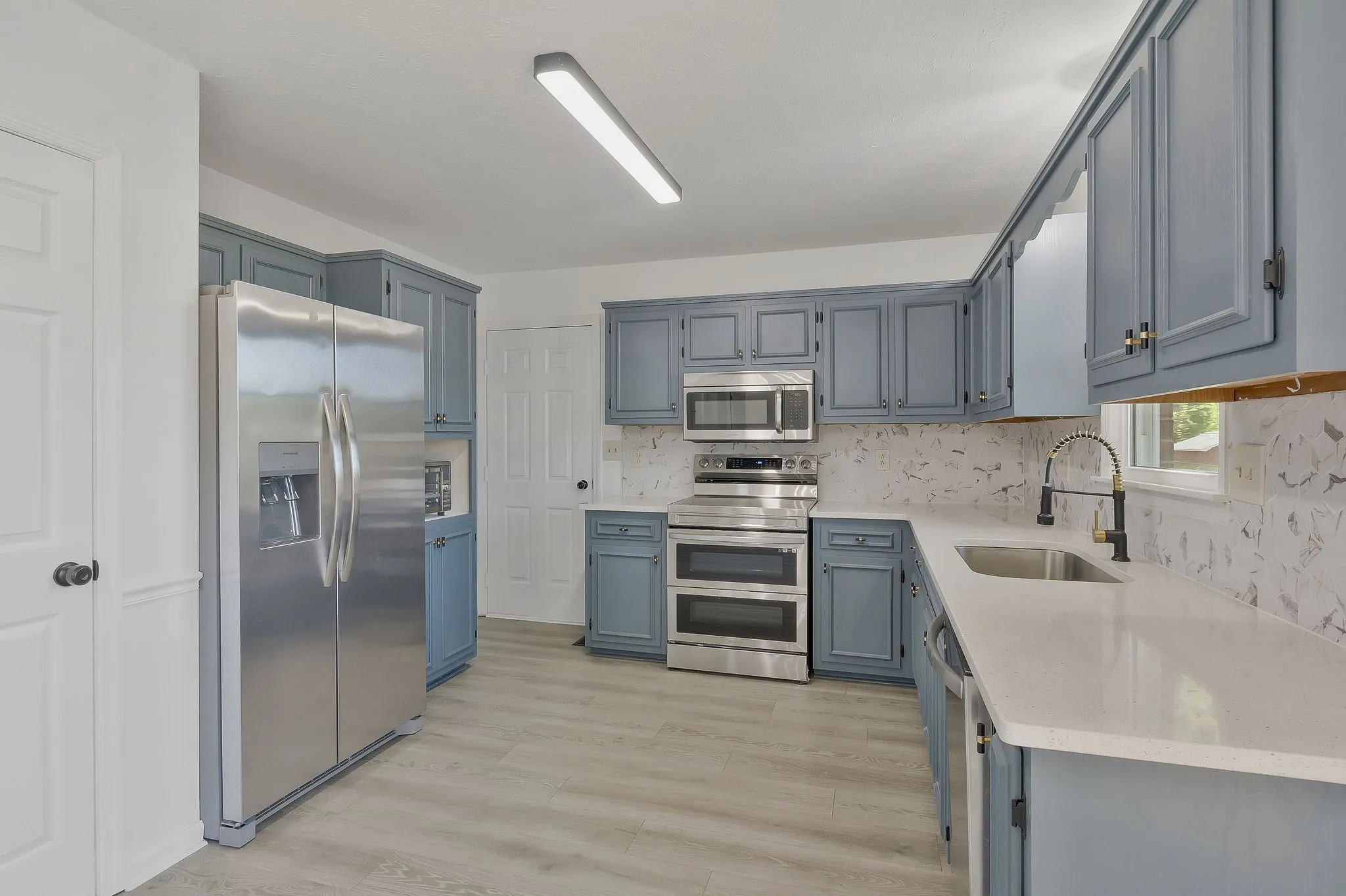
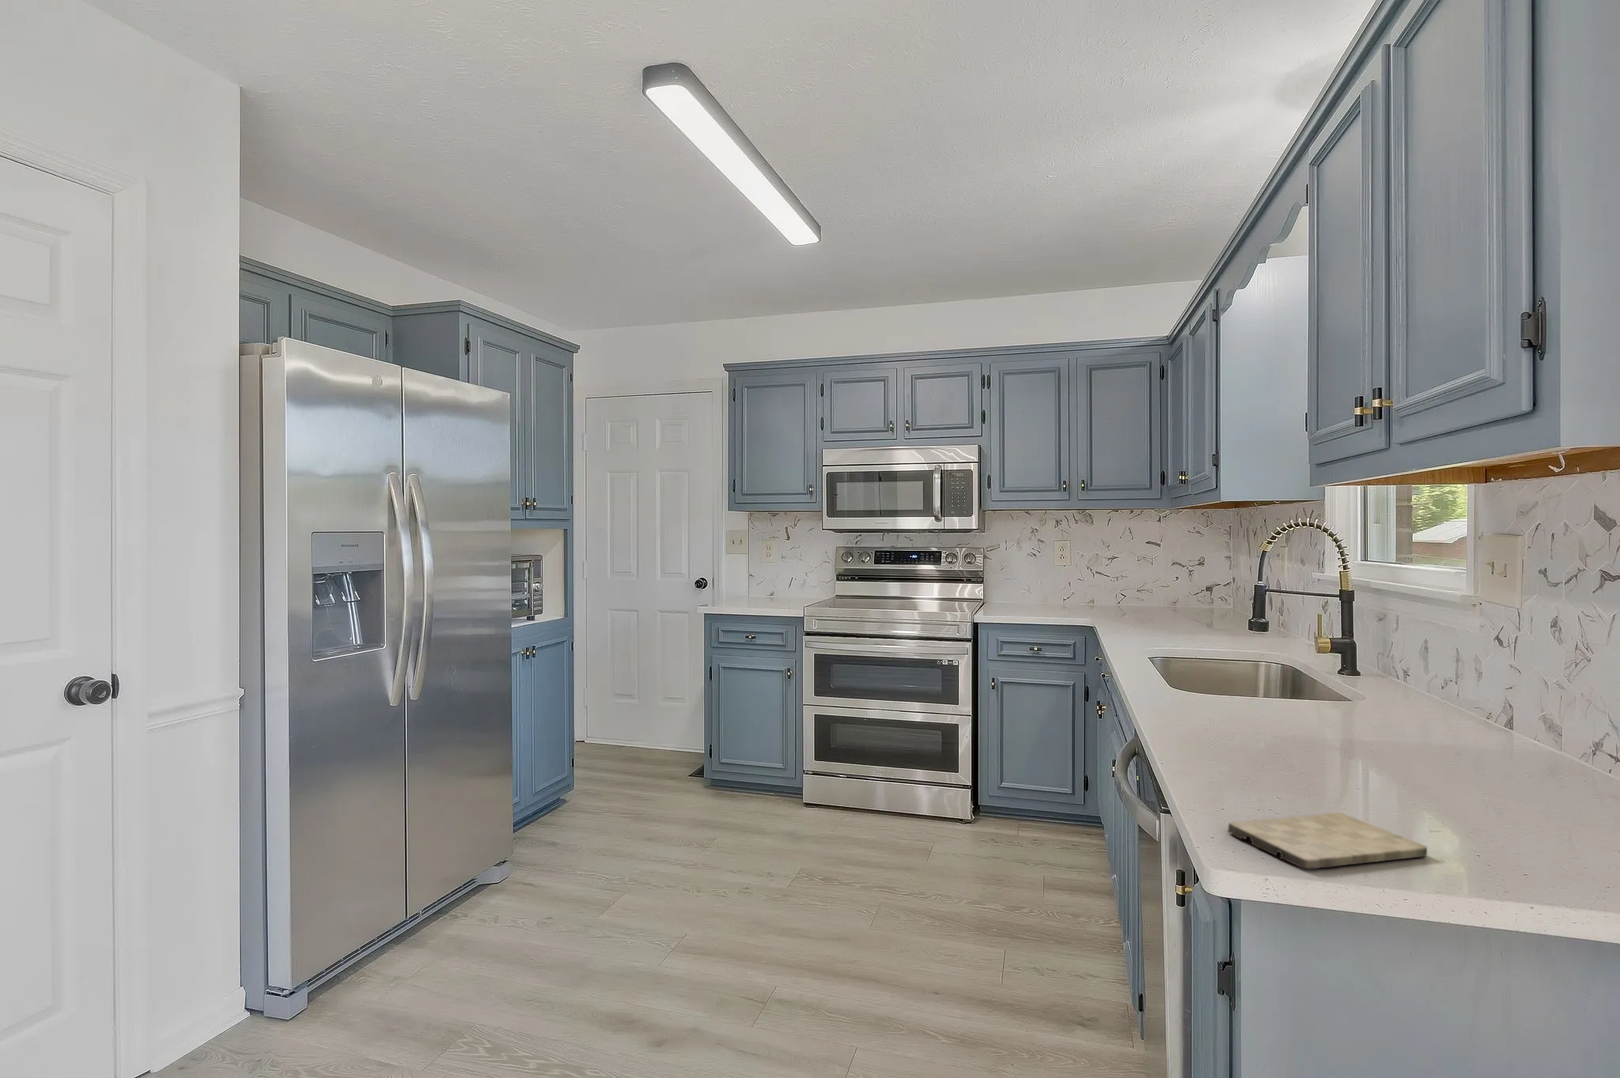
+ cutting board (1324, 837)
